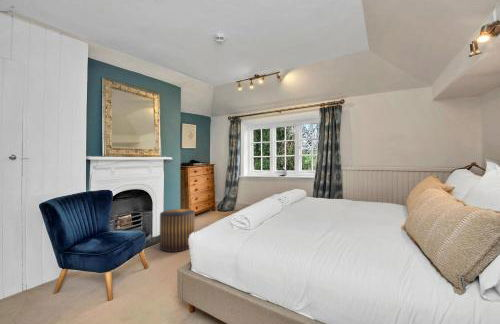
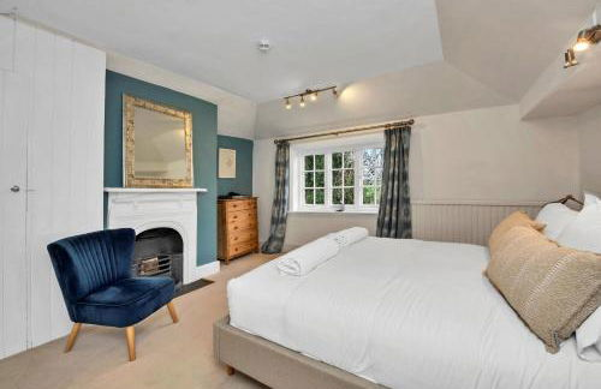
- stool (177, 228)
